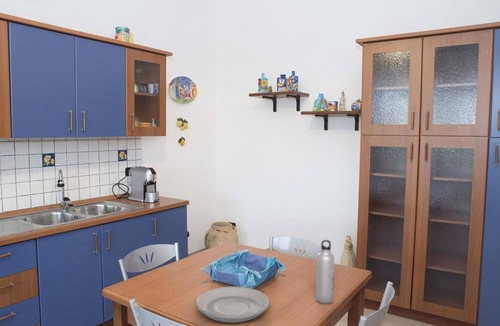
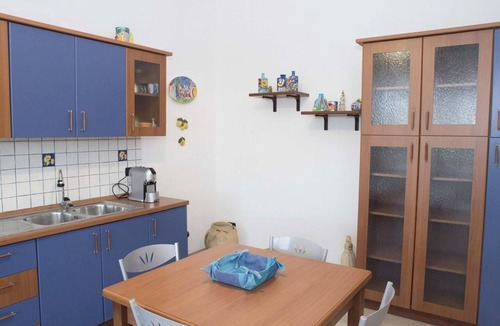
- plate (232, 305)
- water bottle (325, 270)
